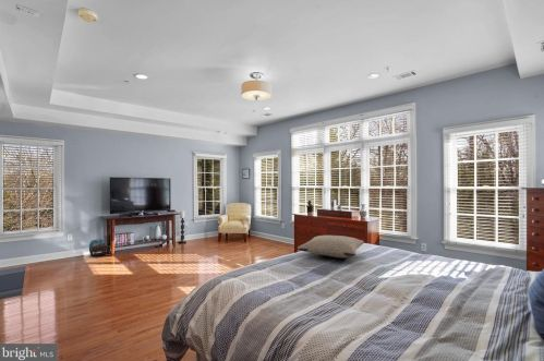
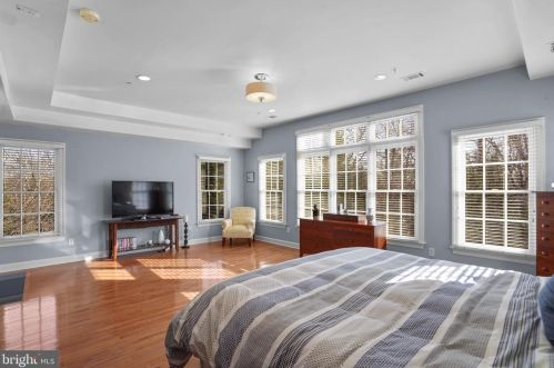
- pillow (331, 245)
- backpack (98, 248)
